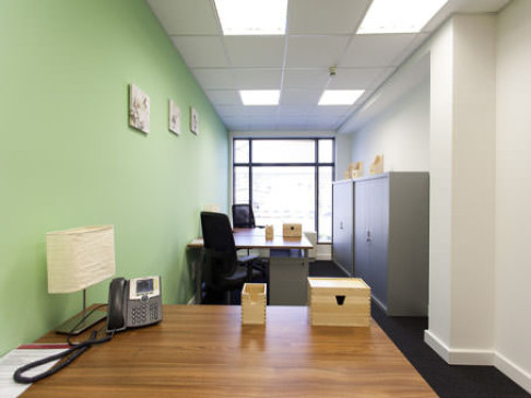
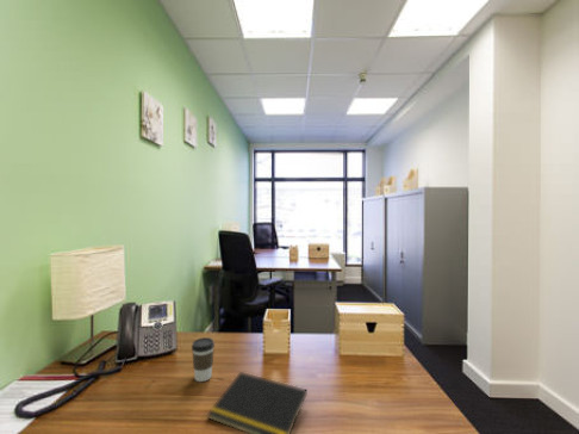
+ notepad (259, 403)
+ coffee cup (203, 359)
